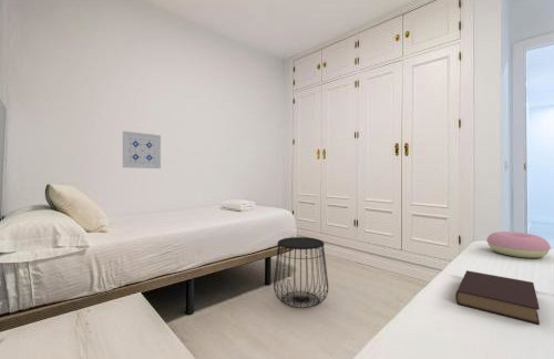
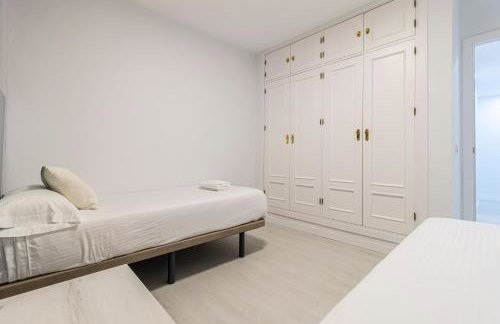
- side table (300, 270)
- book (495, 293)
- cushion (516, 244)
- wall art (142, 151)
